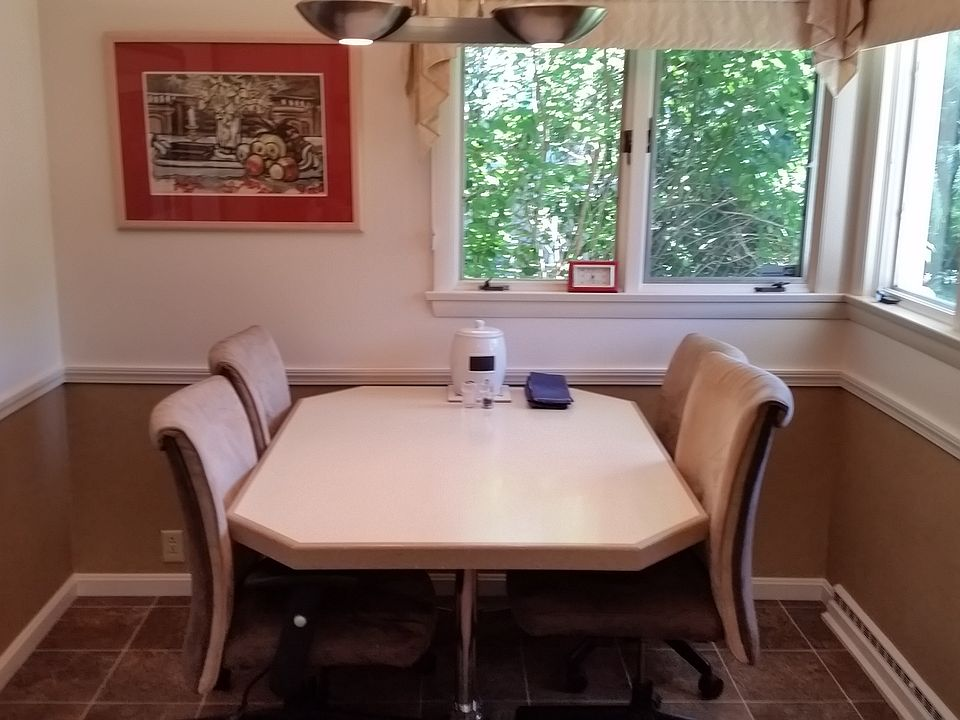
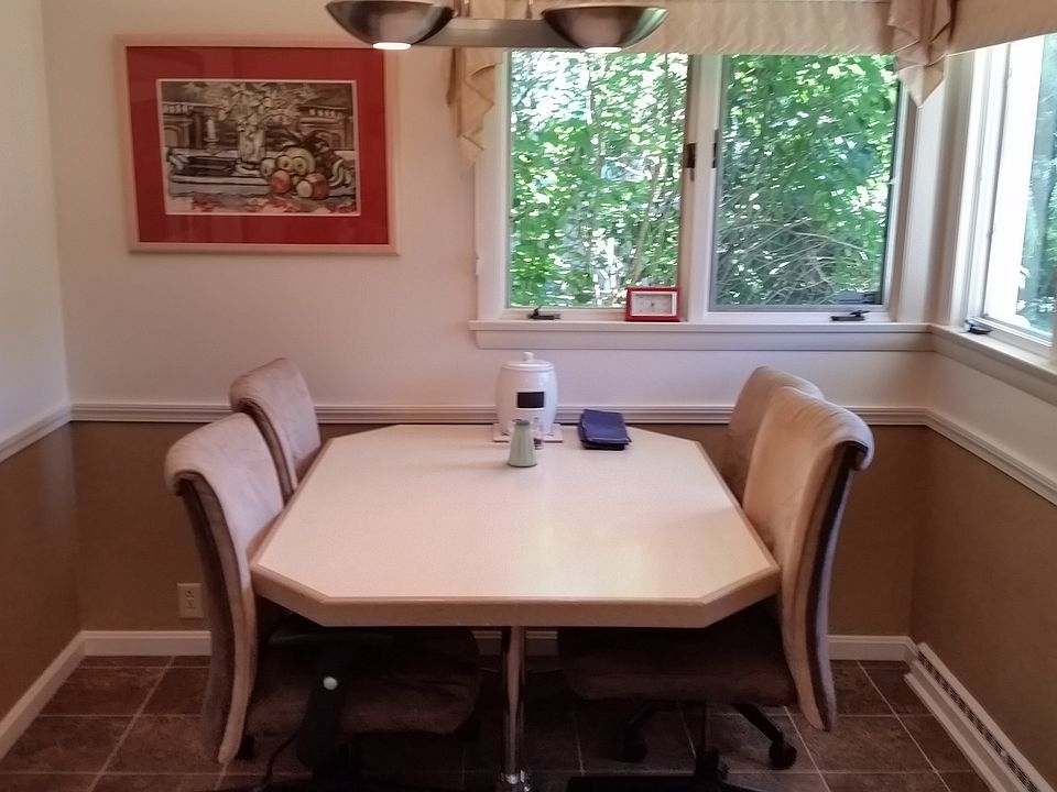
+ saltshaker (522, 441)
